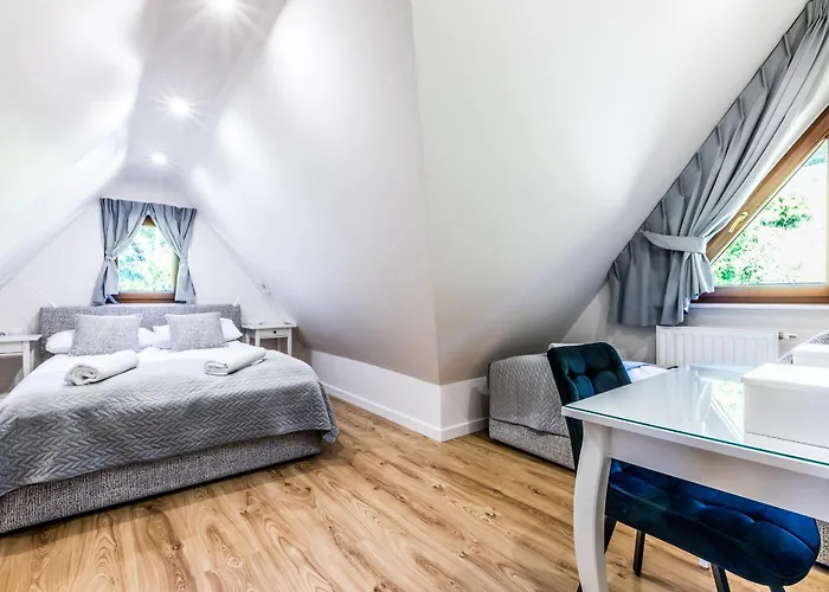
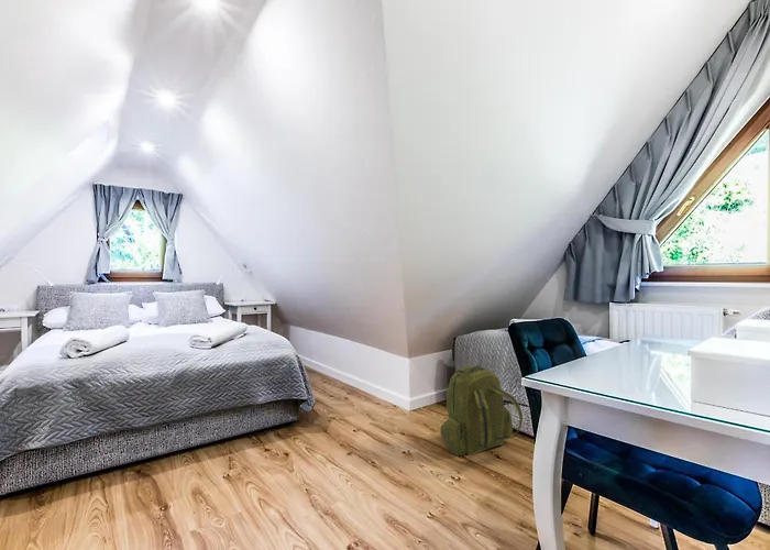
+ backpack (480, 406)
